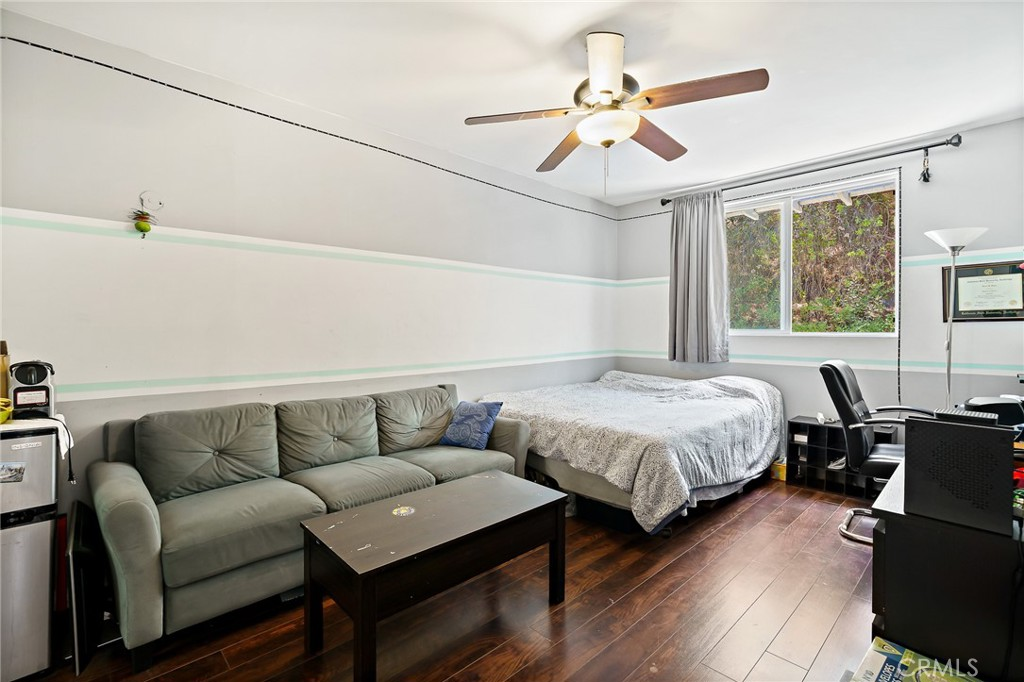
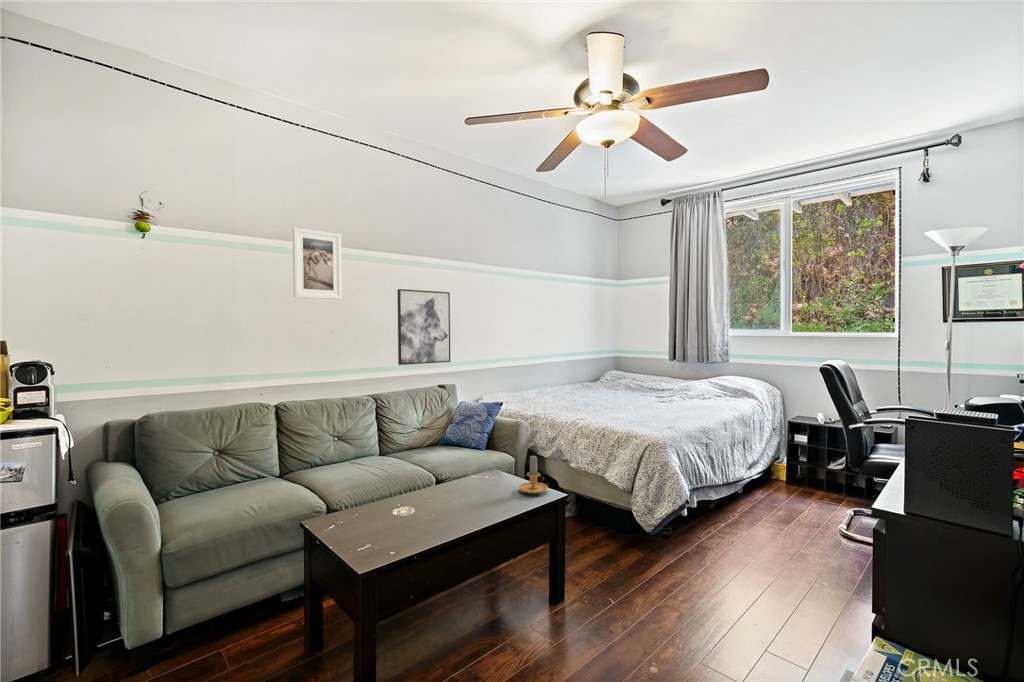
+ candle (531, 473)
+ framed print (318, 264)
+ wall art (425, 327)
